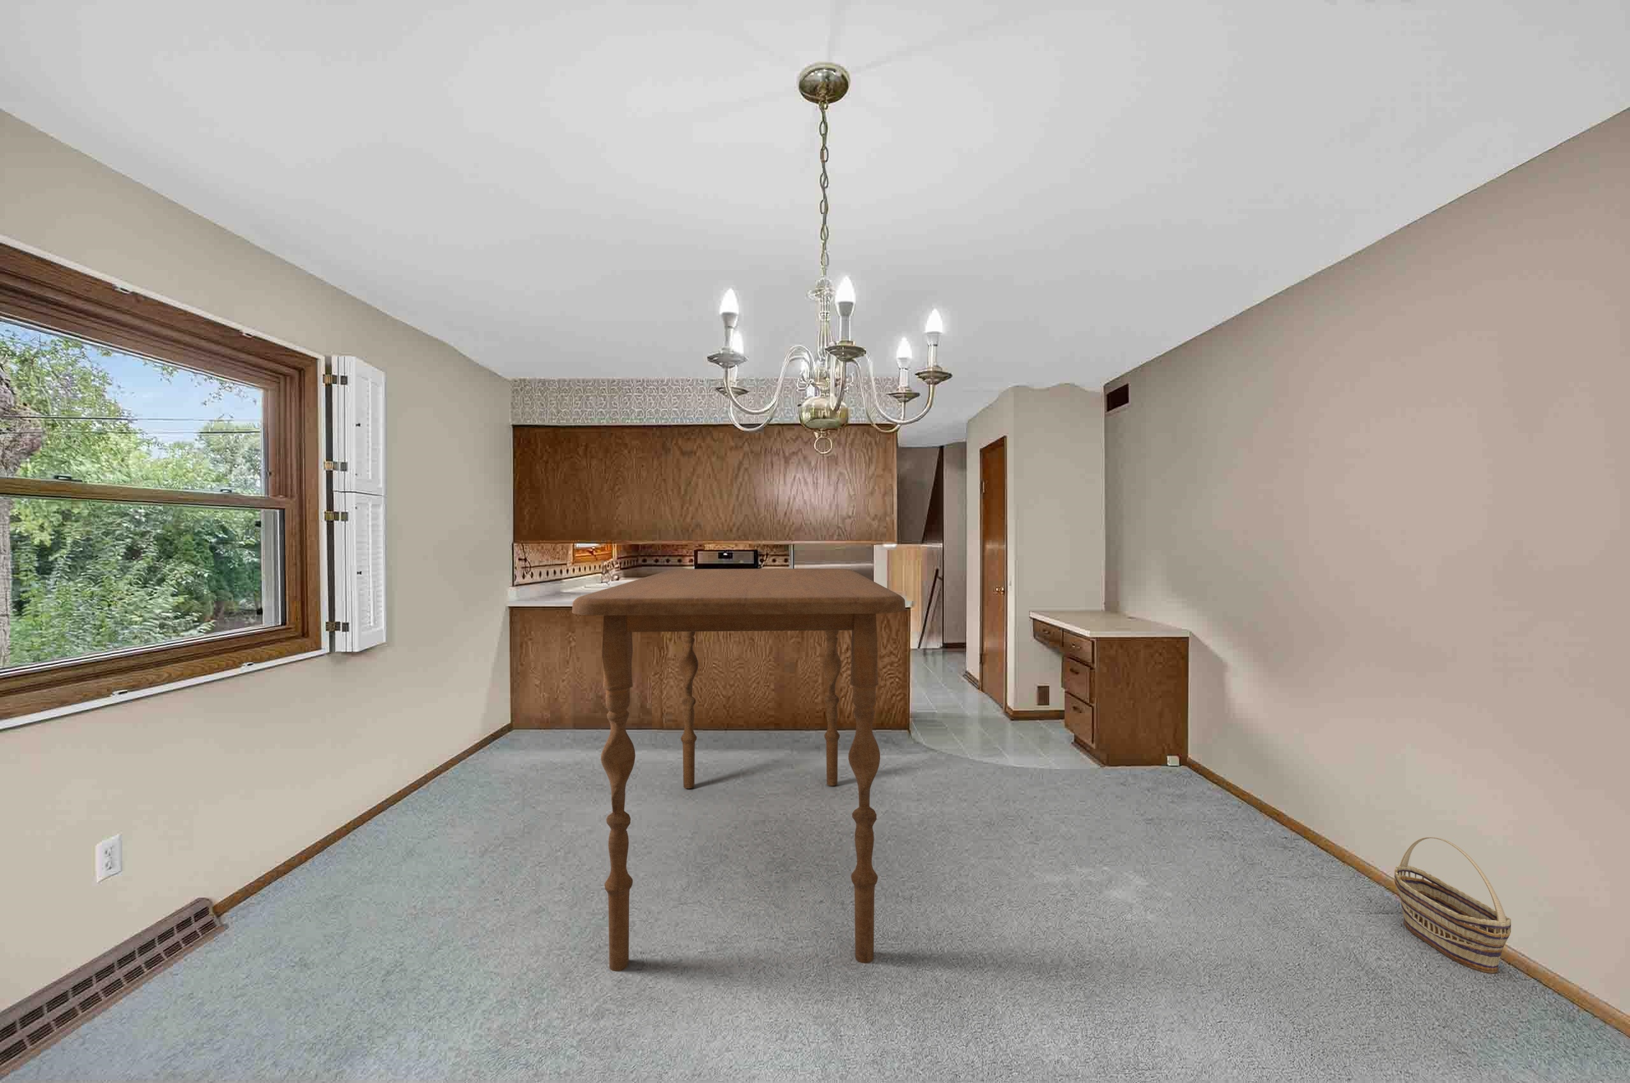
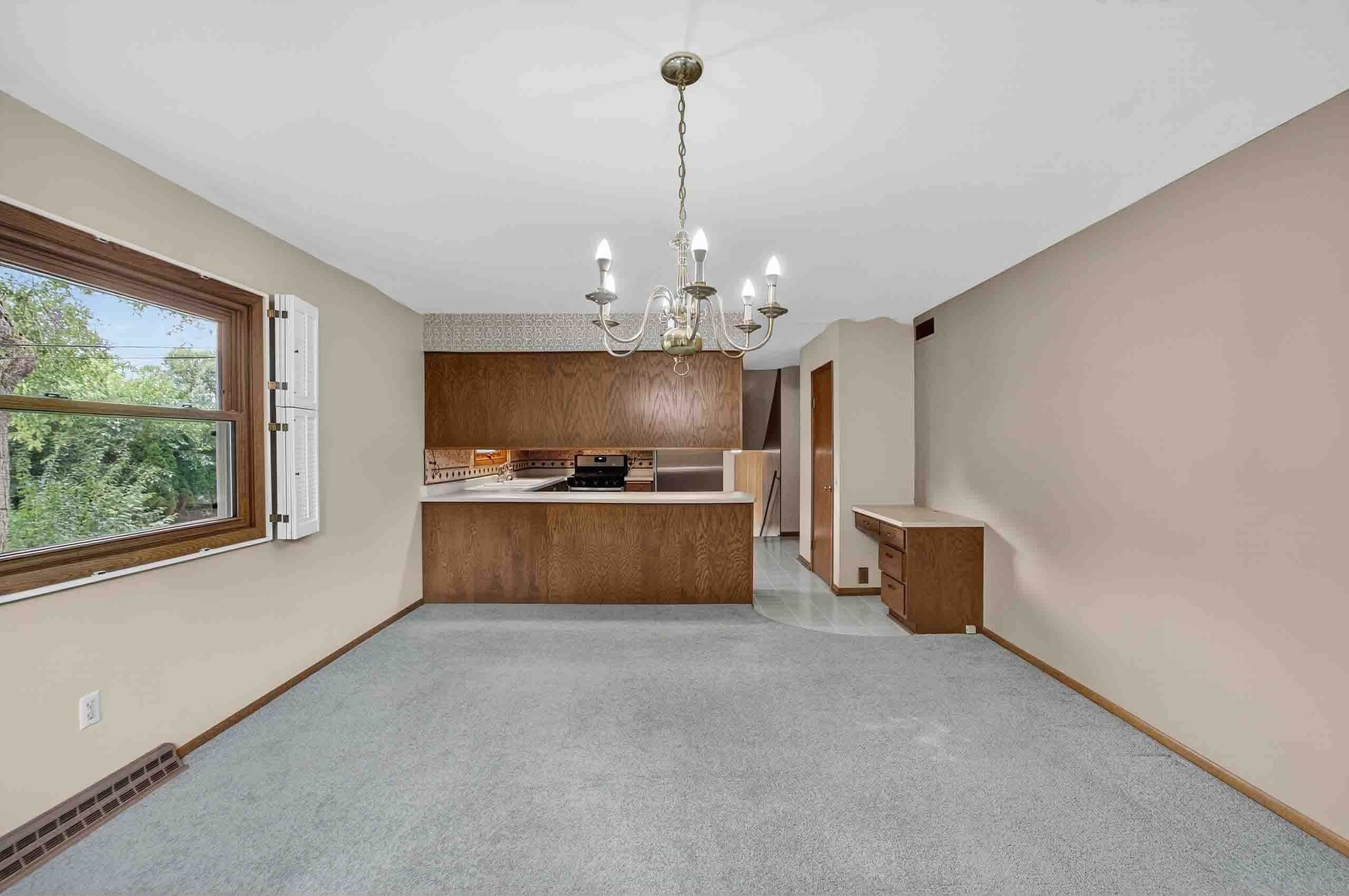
- basket (1449, 893)
- dining table (694, 714)
